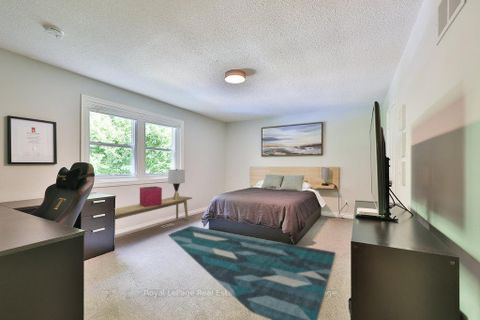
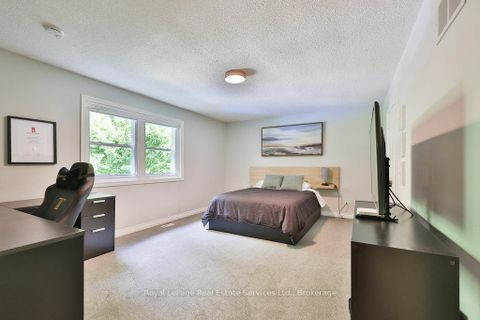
- lamp (176, 183)
- storage bin (150, 196)
- bench (147, 211)
- rug (224, 255)
